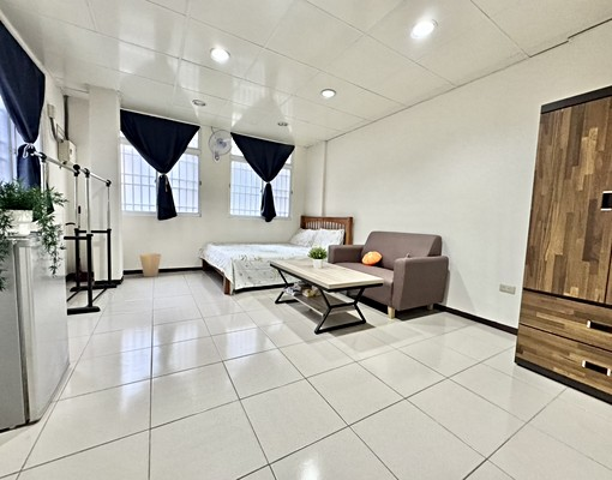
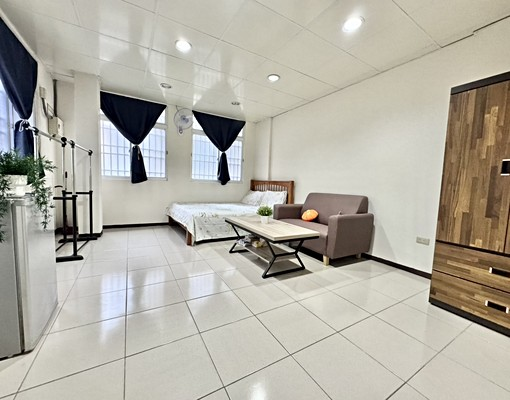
- trash can (150, 264)
